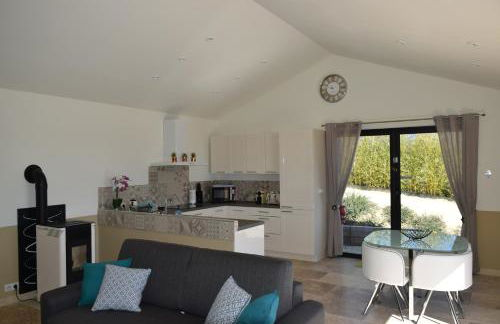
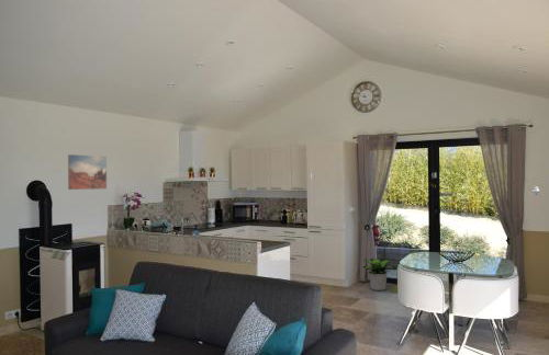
+ potted plant (380, 274)
+ wall art (88, 172)
